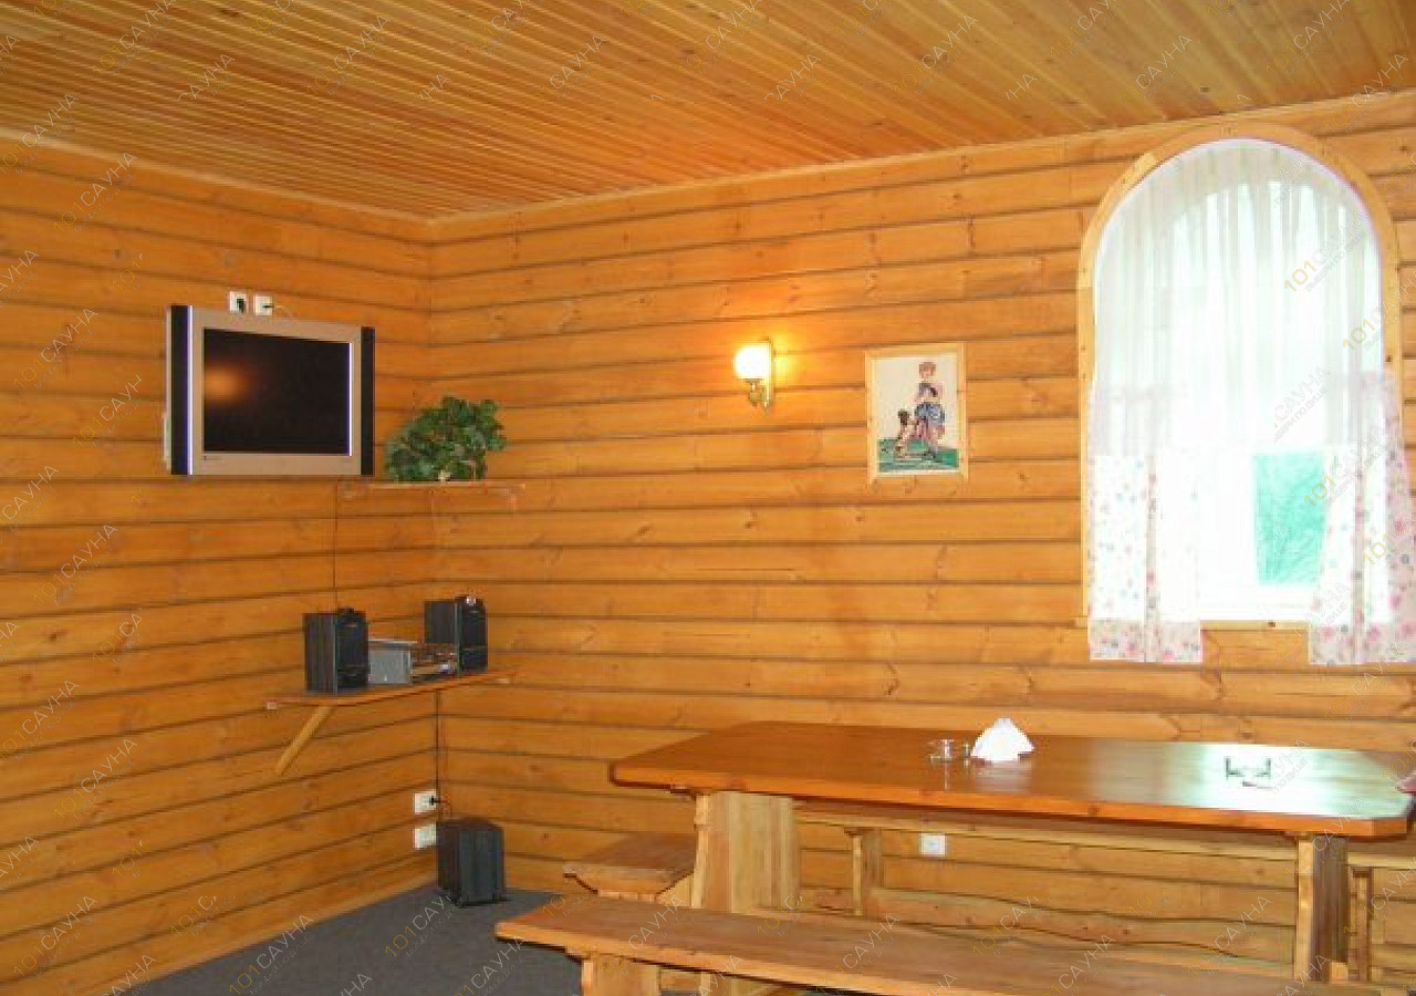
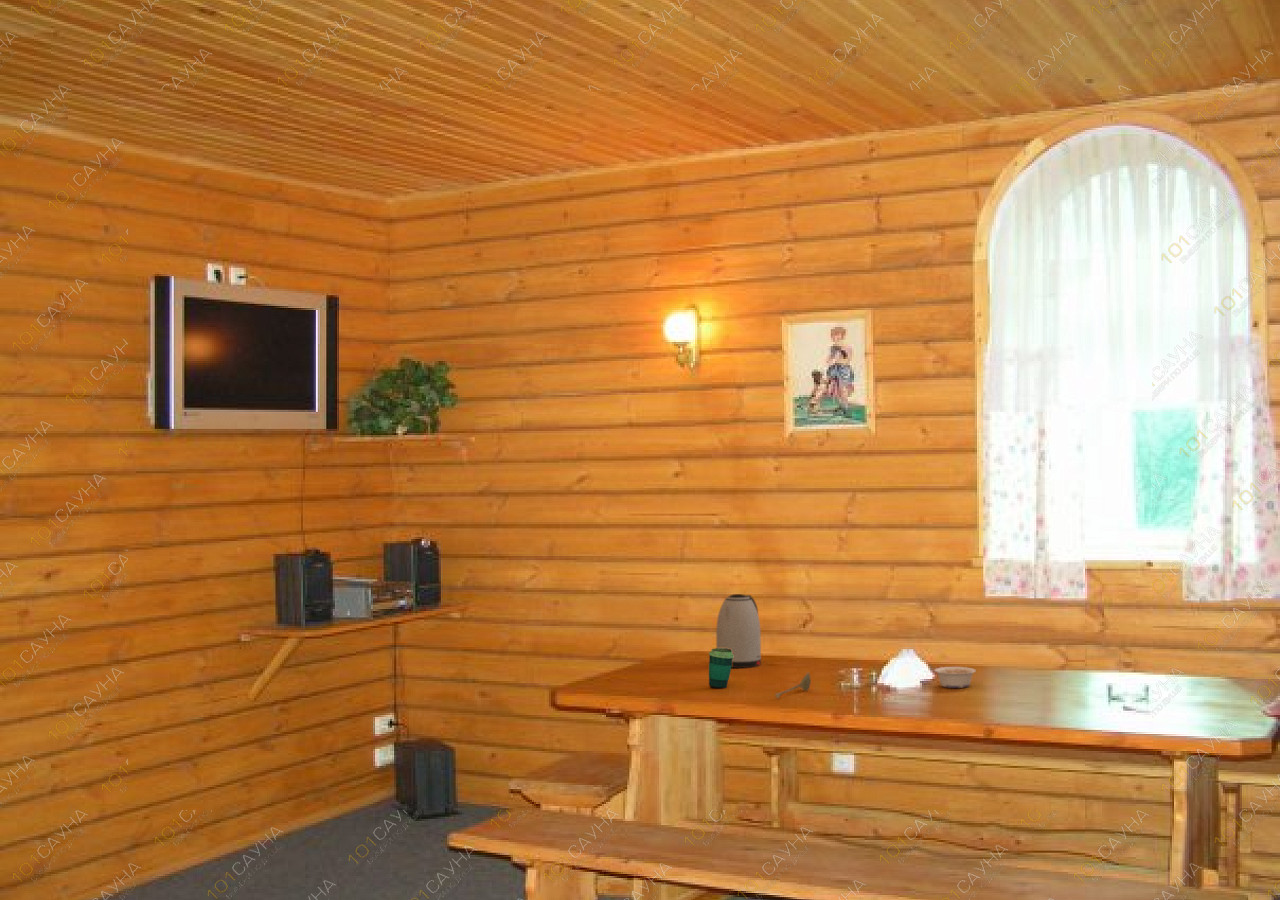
+ kettle (742, 628)
+ legume (954, 676)
+ cup (721, 668)
+ soupspoon (795, 686)
